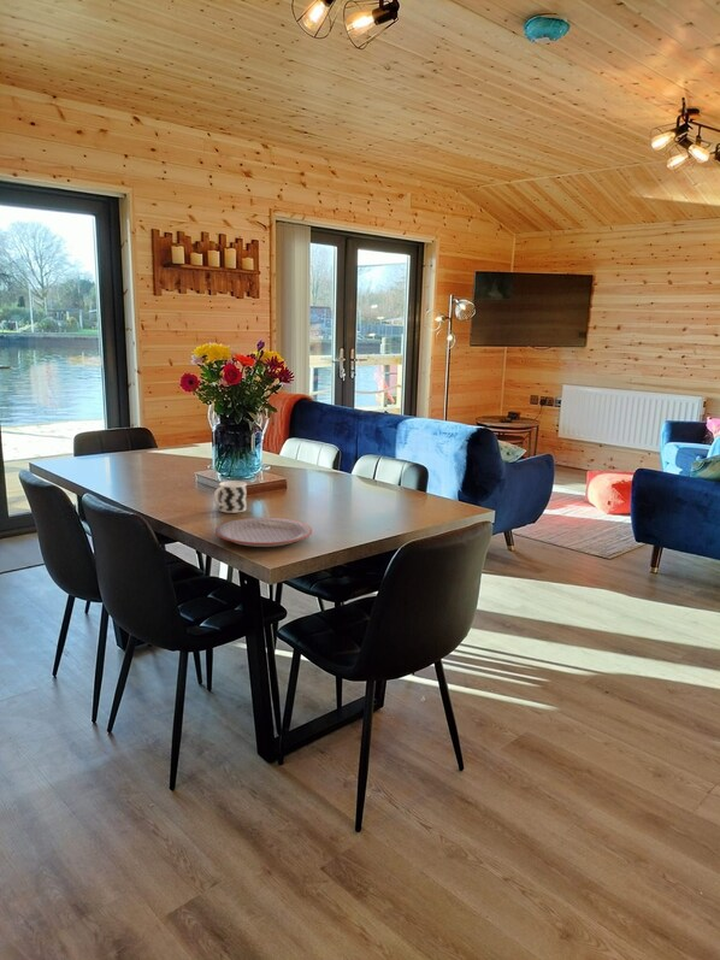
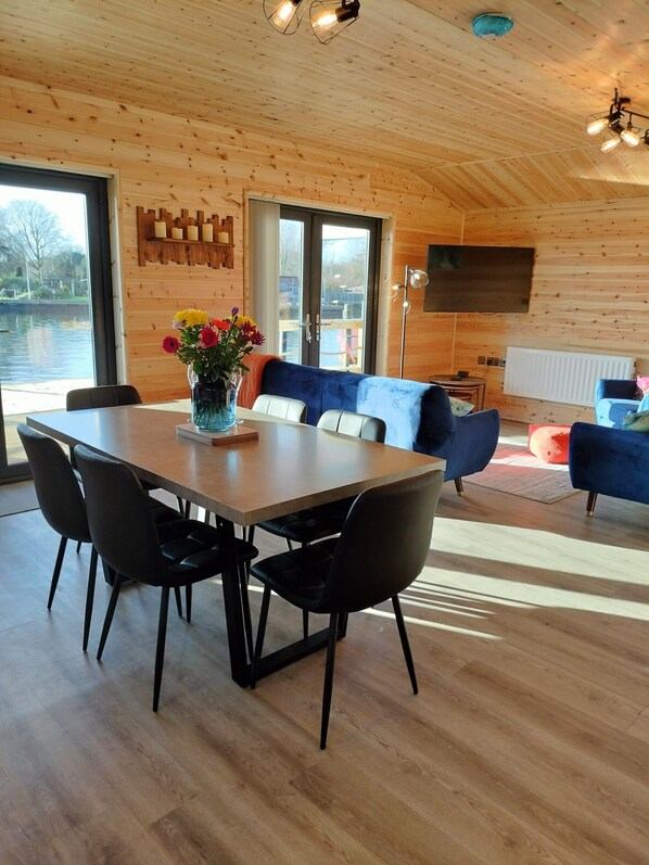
- cup (229, 496)
- plate (264, 532)
